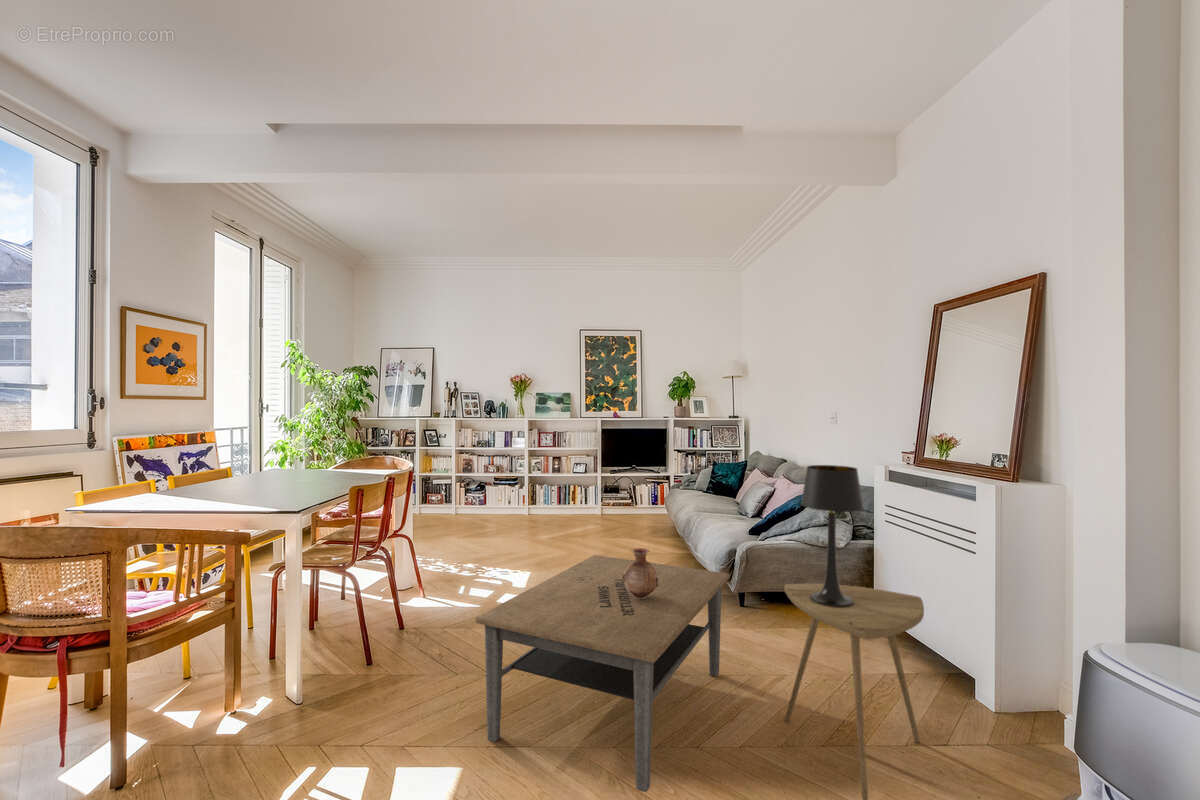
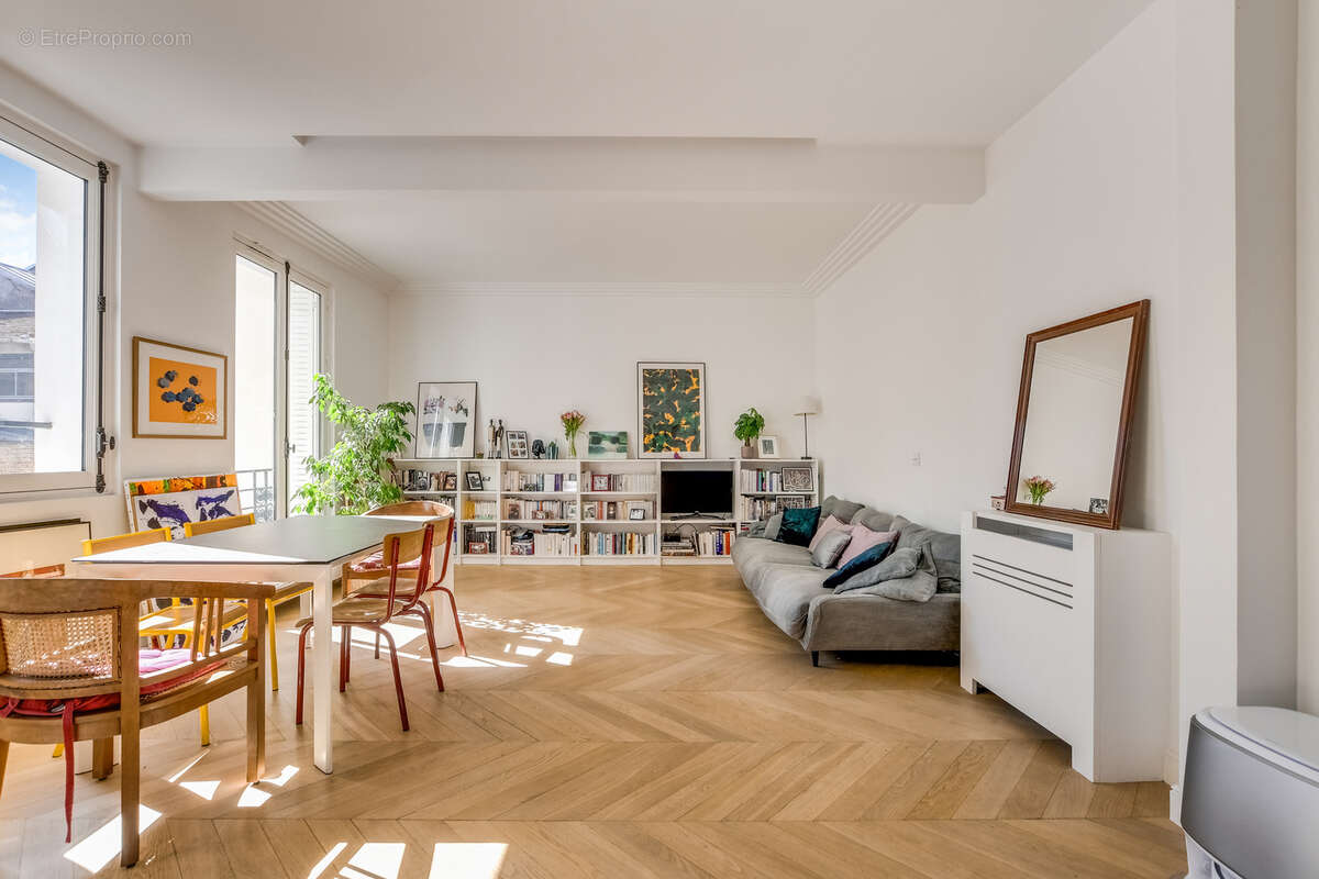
- table lamp (831, 533)
- vase (641, 573)
- side table (861, 677)
- coffee table (616, 647)
